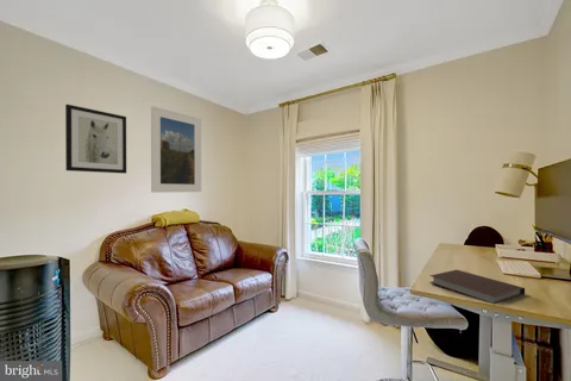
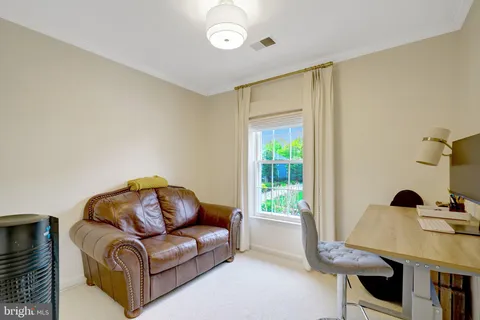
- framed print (177, 152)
- wall art (98, 140)
- notebook (473, 285)
